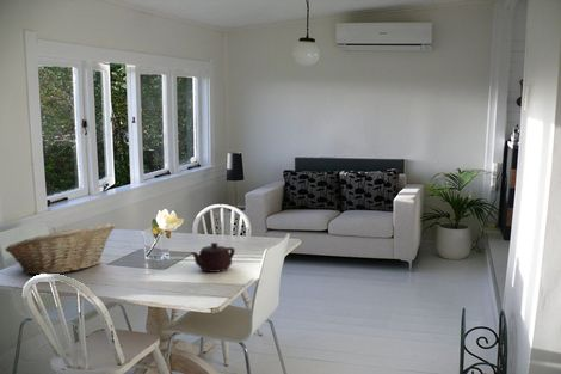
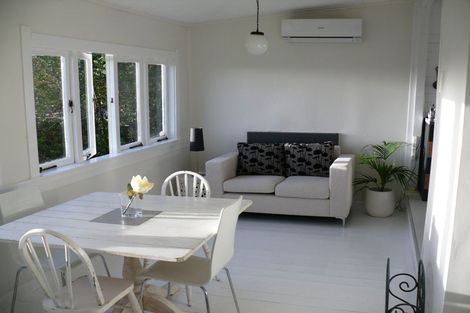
- fruit basket (62, 245)
- teapot (212, 256)
